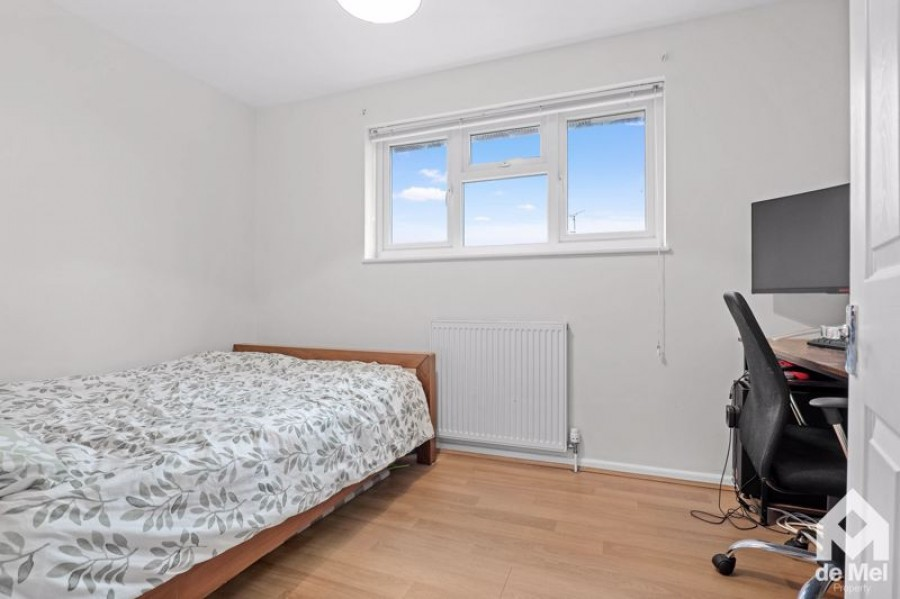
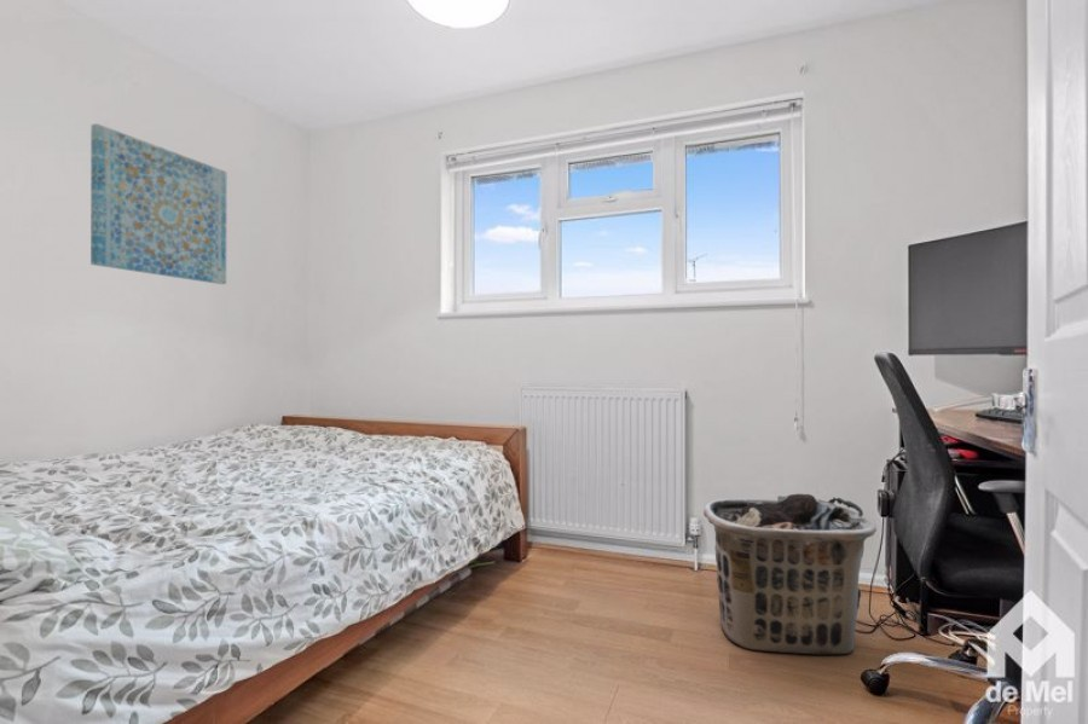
+ wall art (166, 213)
+ clothes hamper (783, 562)
